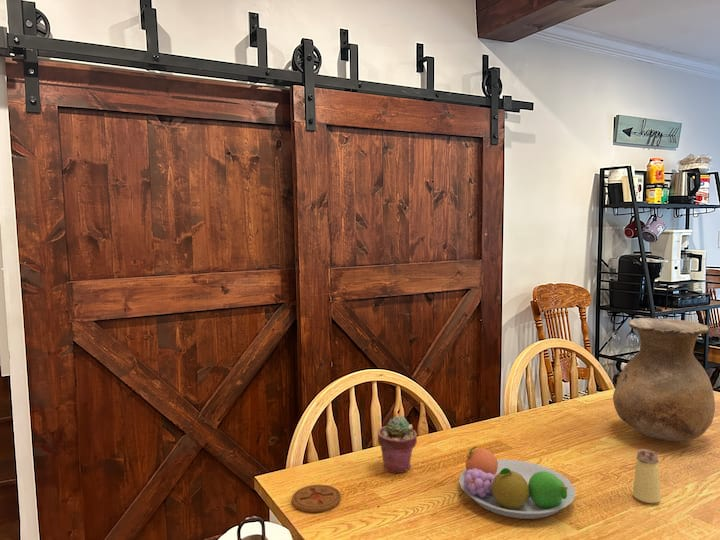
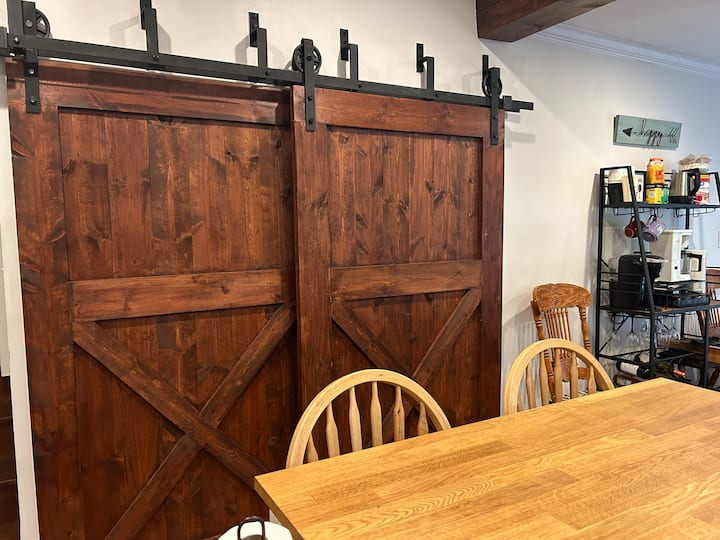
- vase (663, 380)
- saltshaker (647, 474)
- coaster (316, 497)
- potted succulent (397, 442)
- fruit bowl (517, 475)
